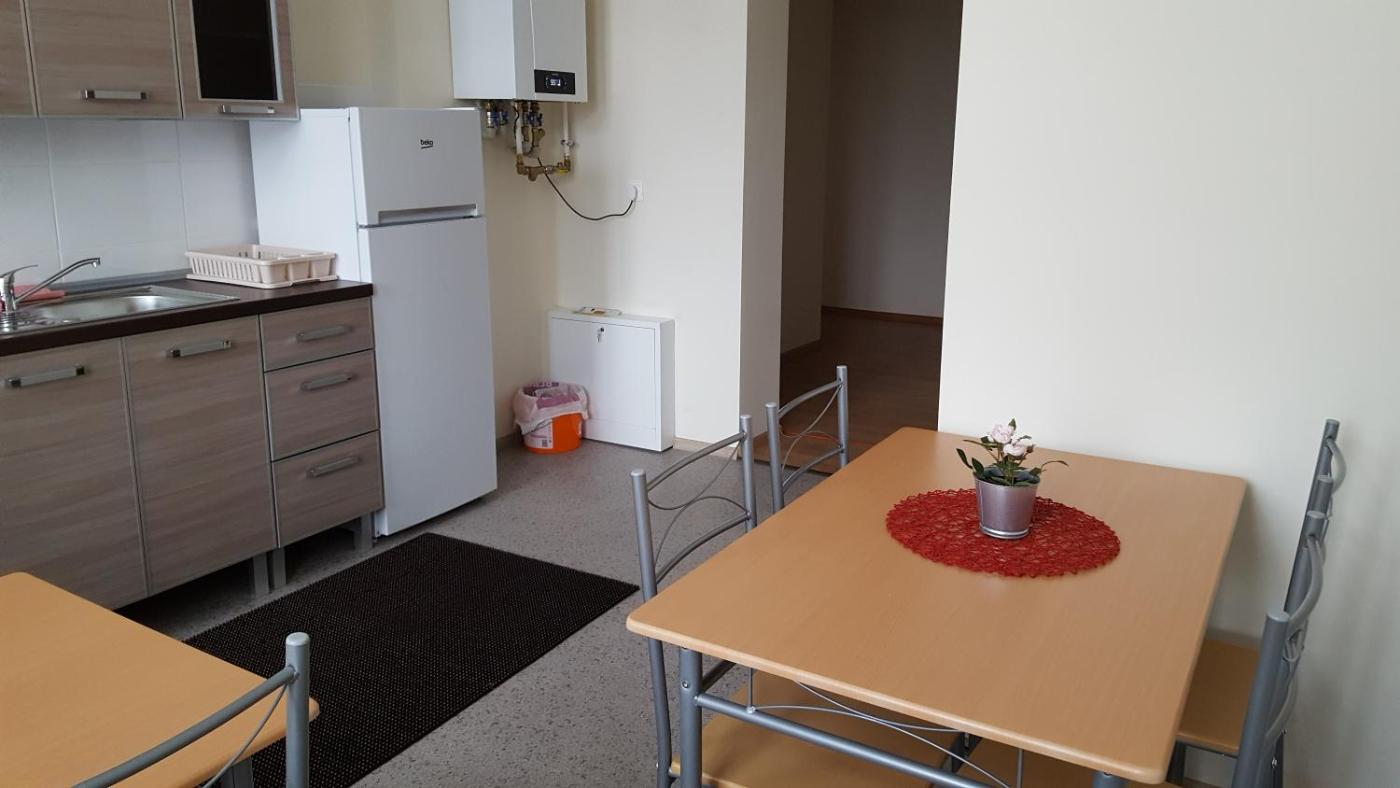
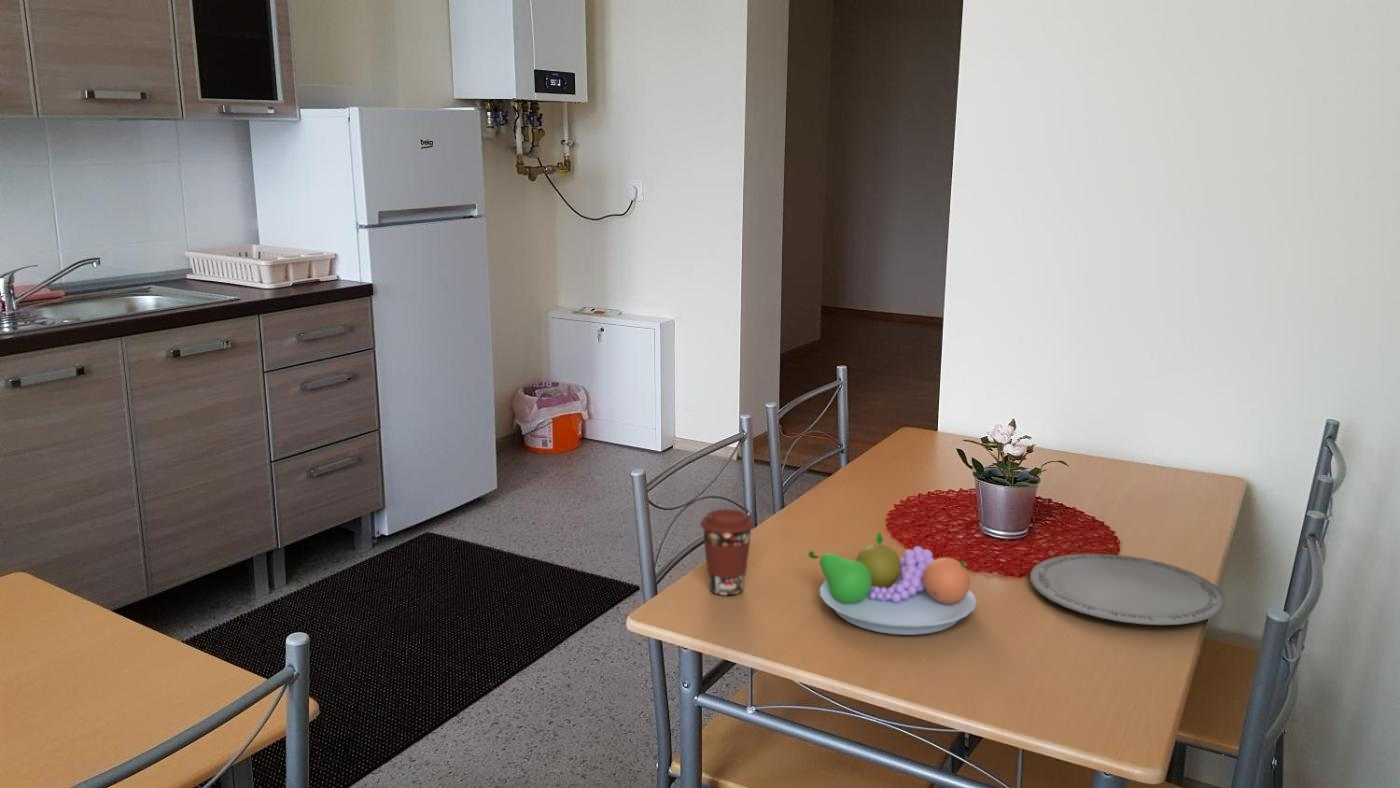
+ coffee cup (726, 552)
+ fruit bowl (891, 578)
+ plate (1124, 589)
